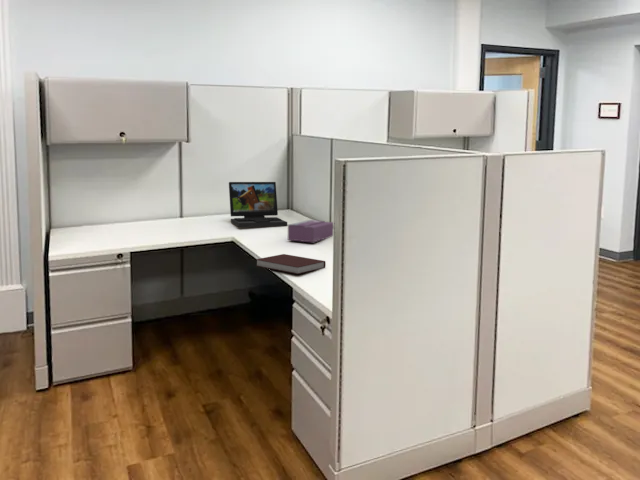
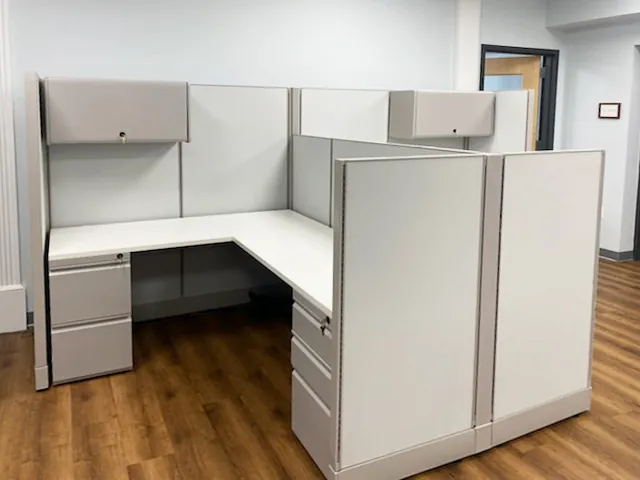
- laptop (257, 203)
- notebook (290, 263)
- tissue box (311, 230)
